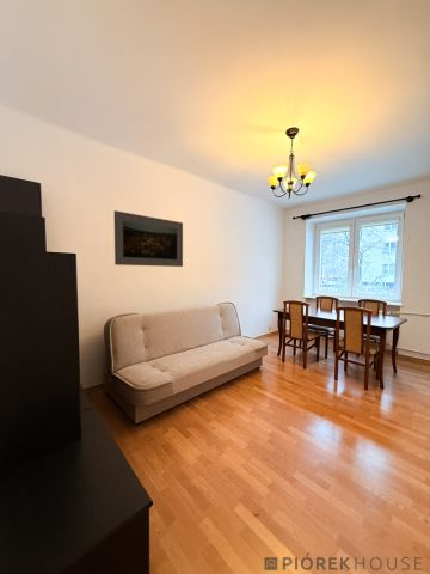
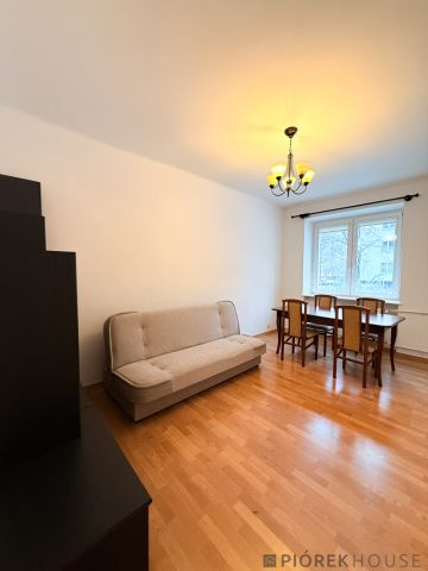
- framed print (152, 242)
